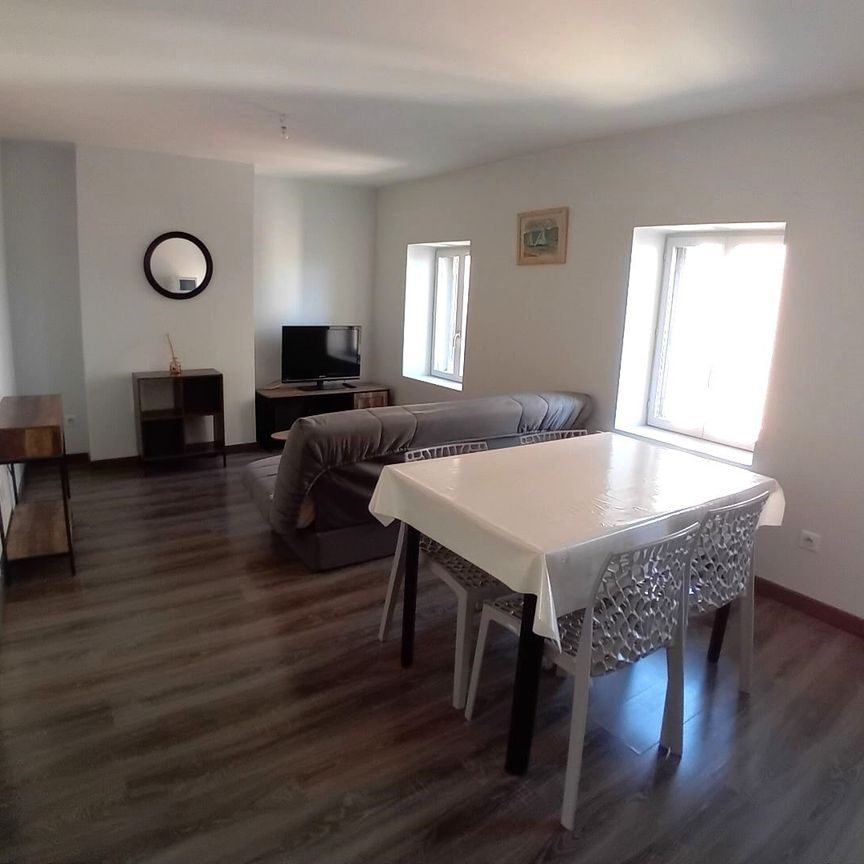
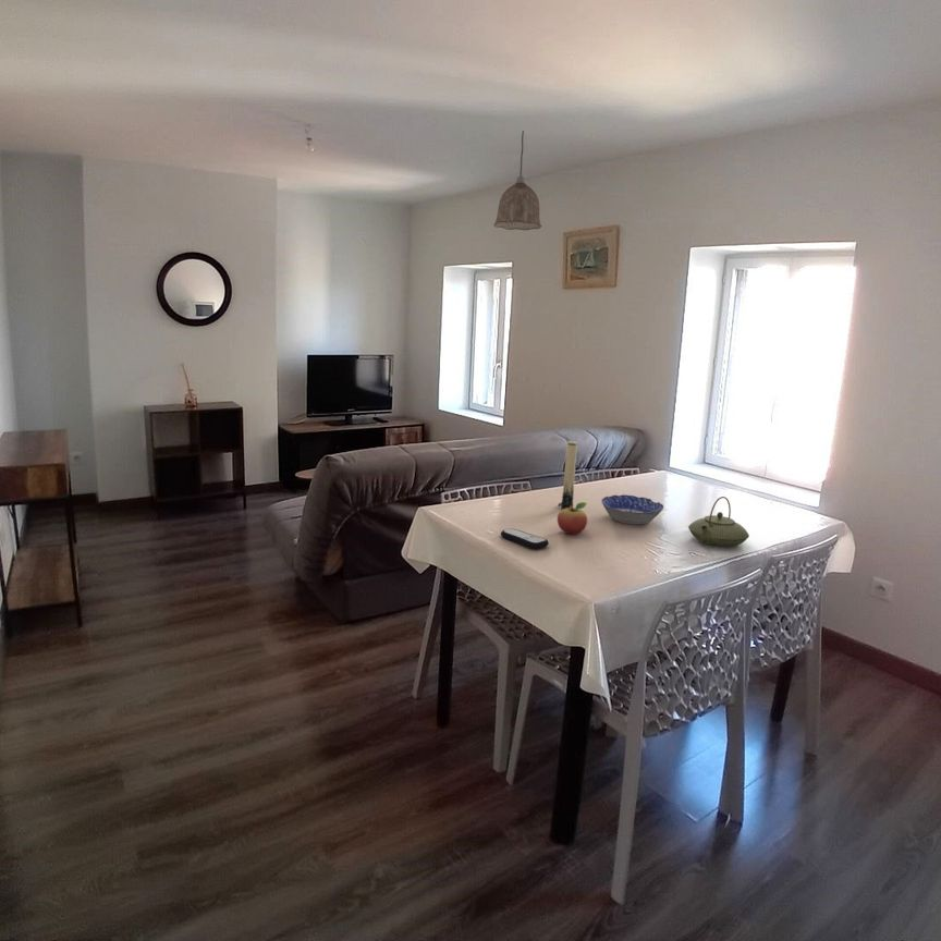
+ fruit (572, 517)
+ bowl (632, 510)
+ teapot (718, 520)
+ remote control (523, 538)
+ pendant lamp (520, 179)
+ candle (566, 474)
